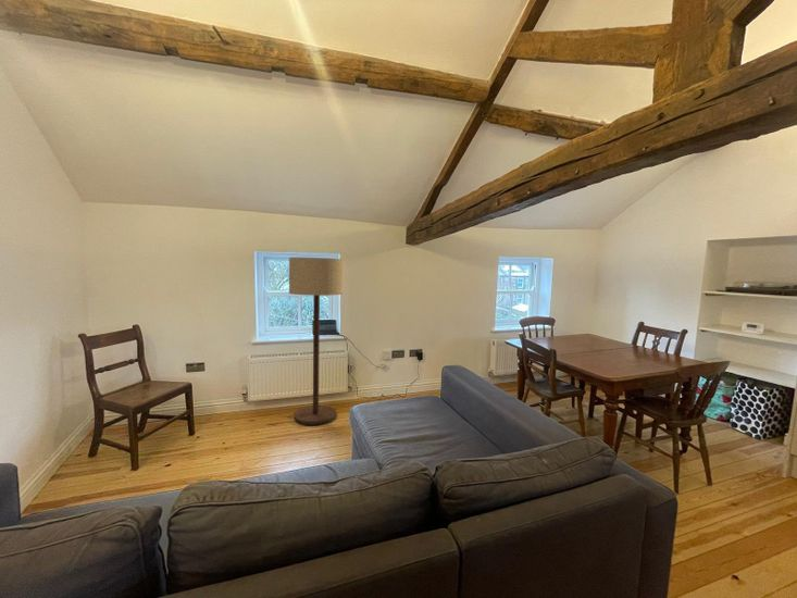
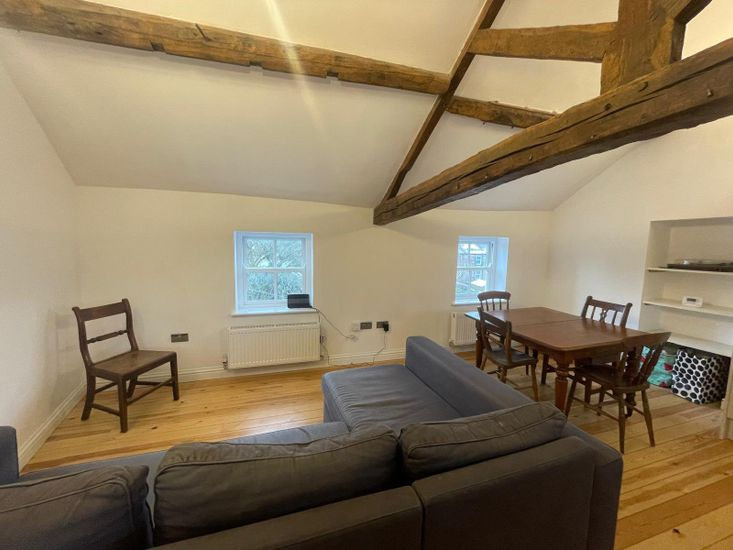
- floor lamp (315, 338)
